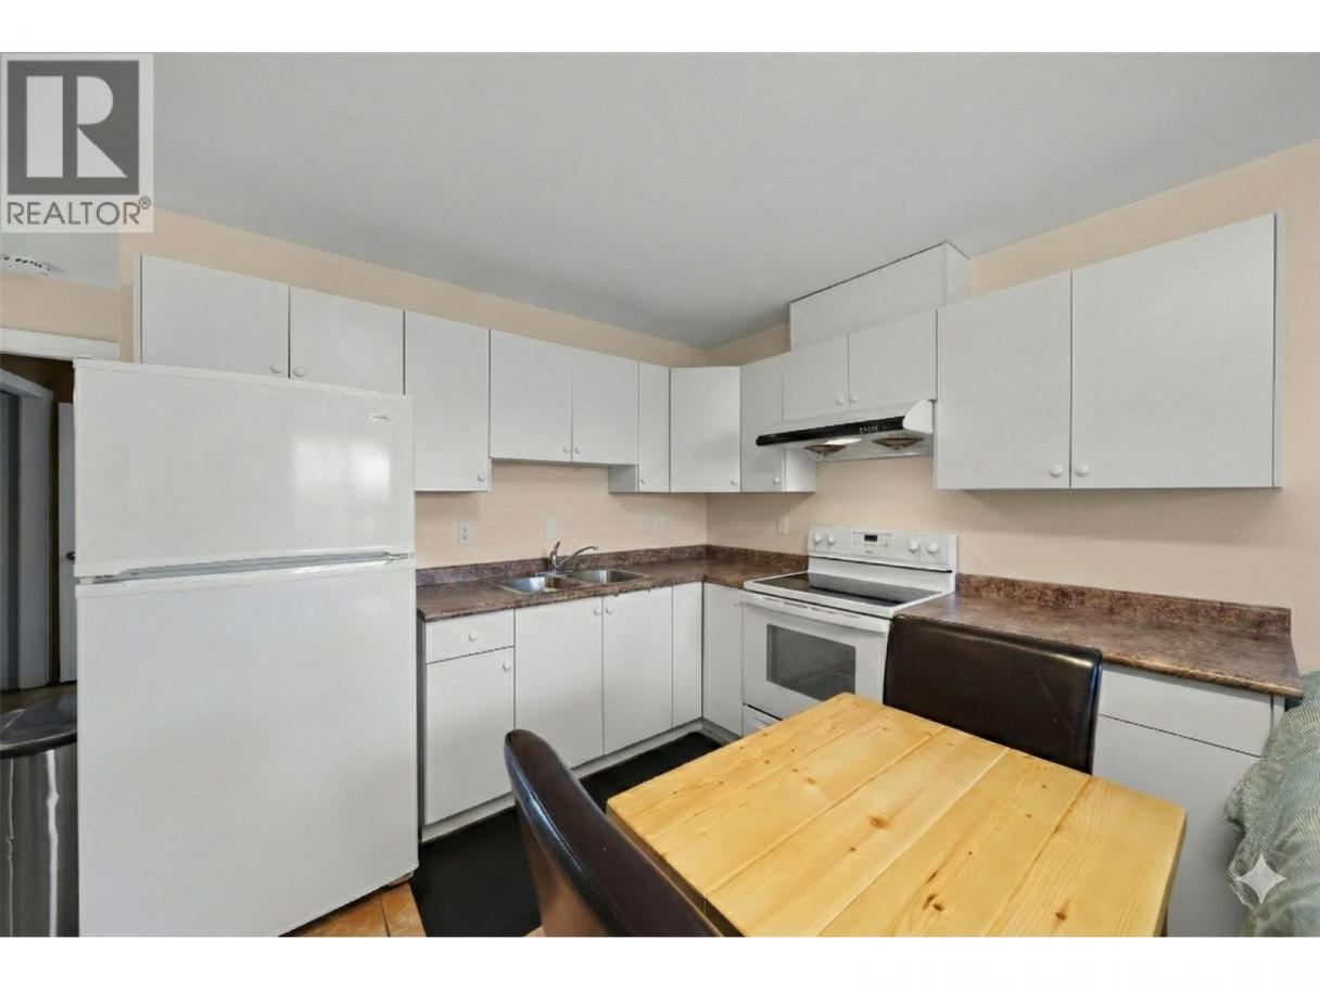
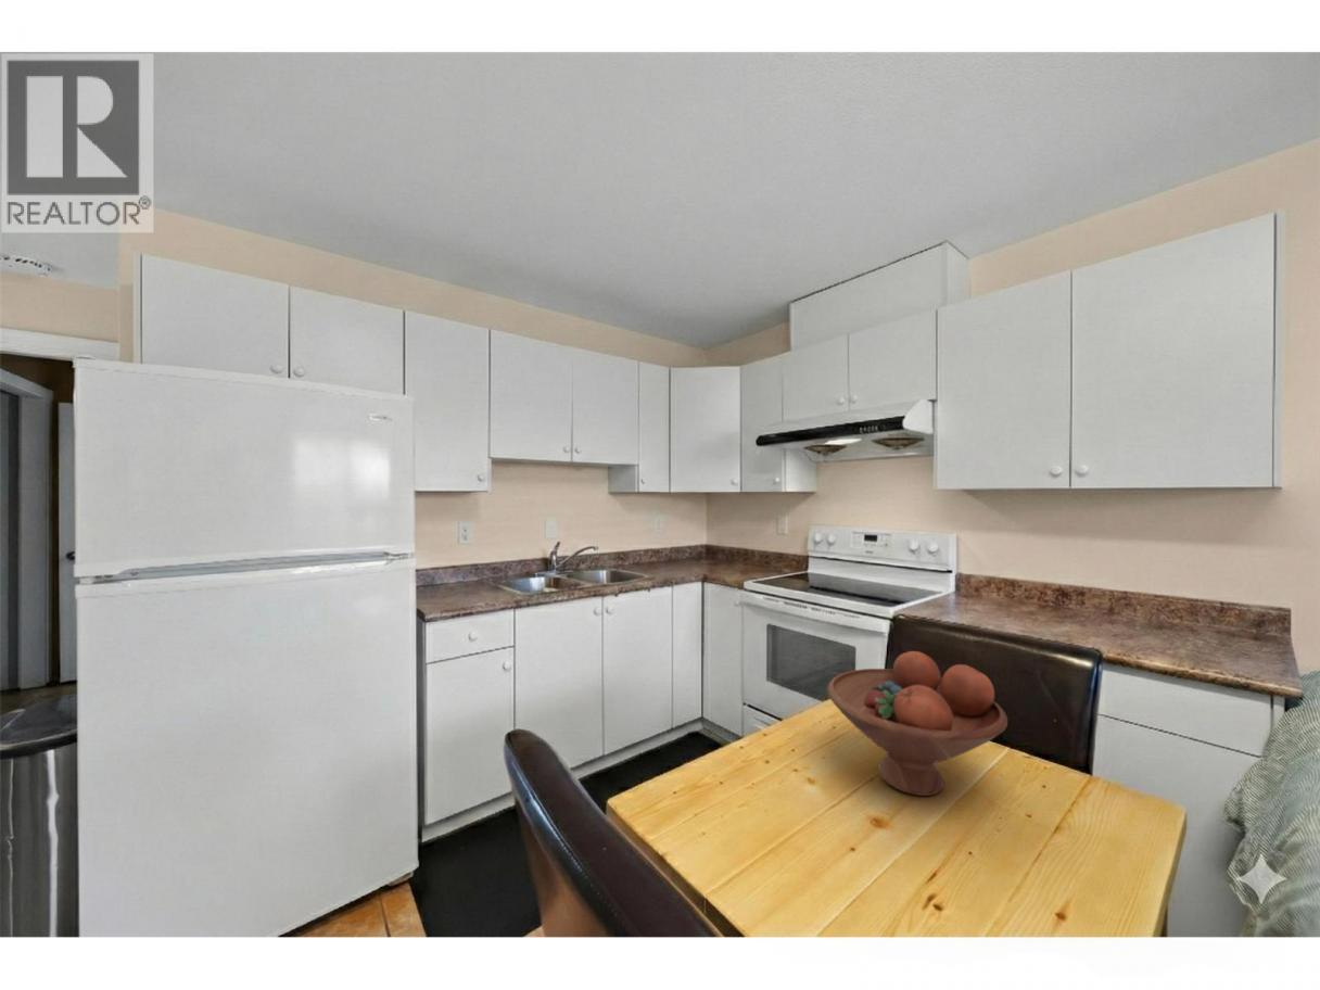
+ fruit bowl (910, 722)
